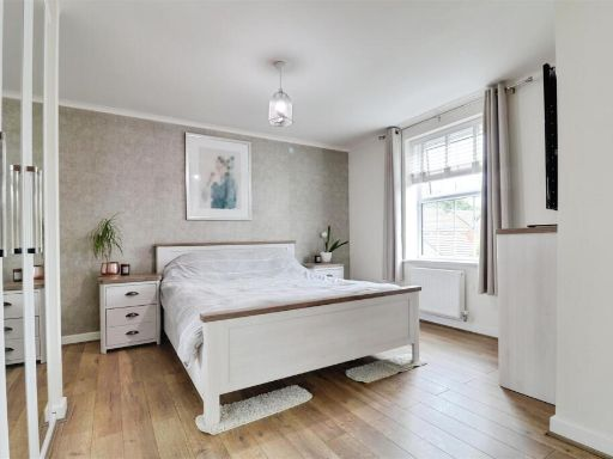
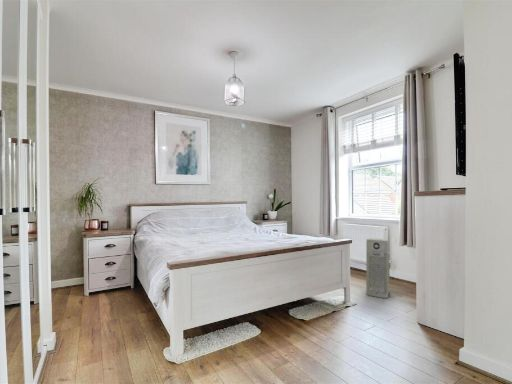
+ air purifier (378, 265)
